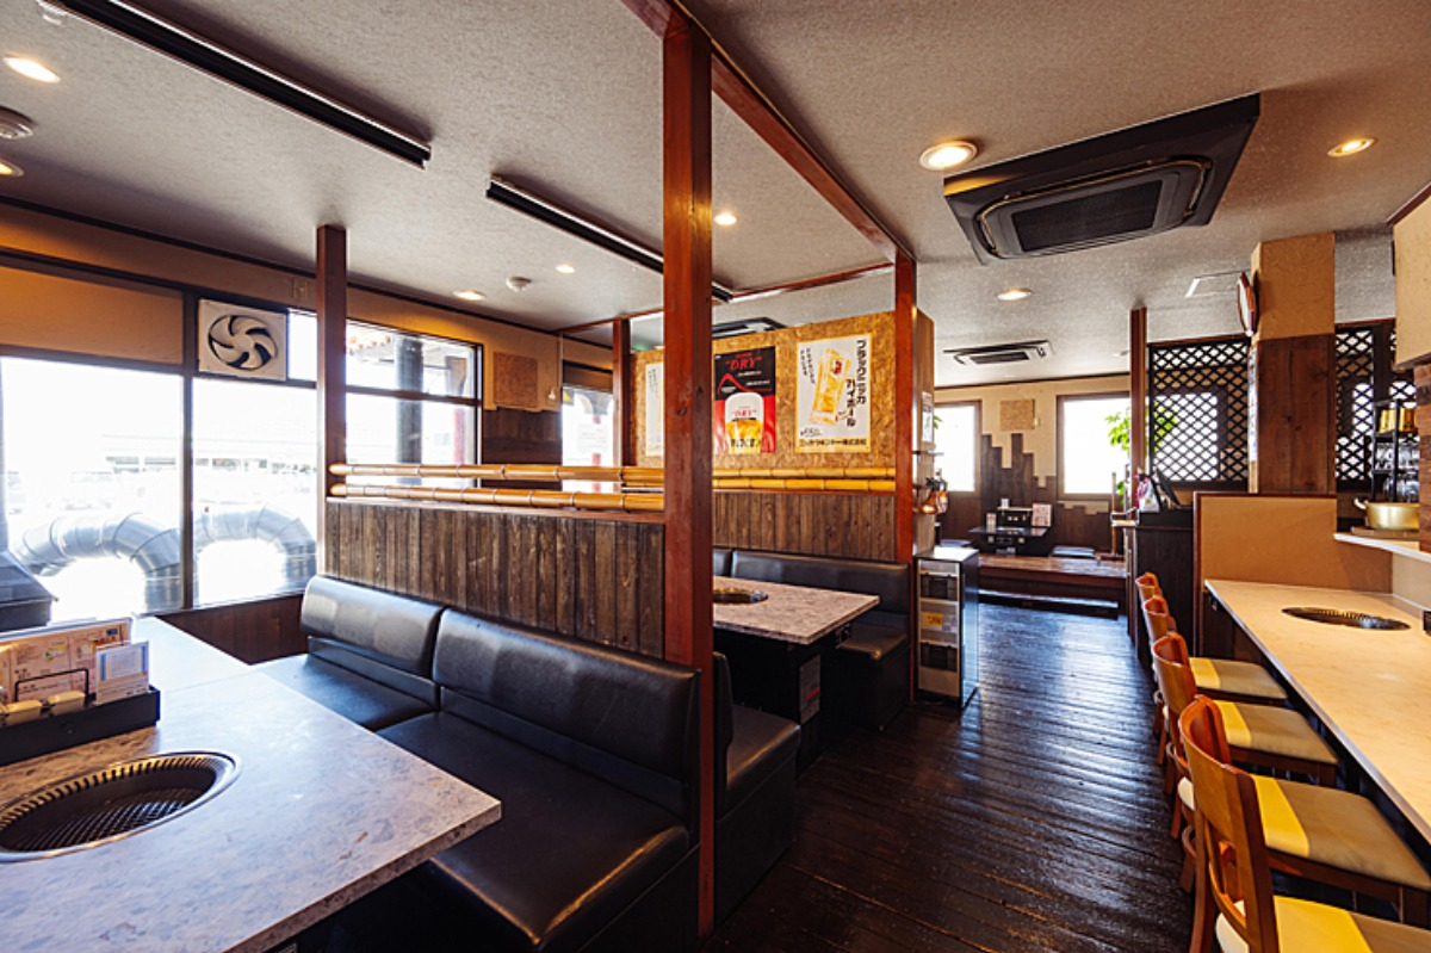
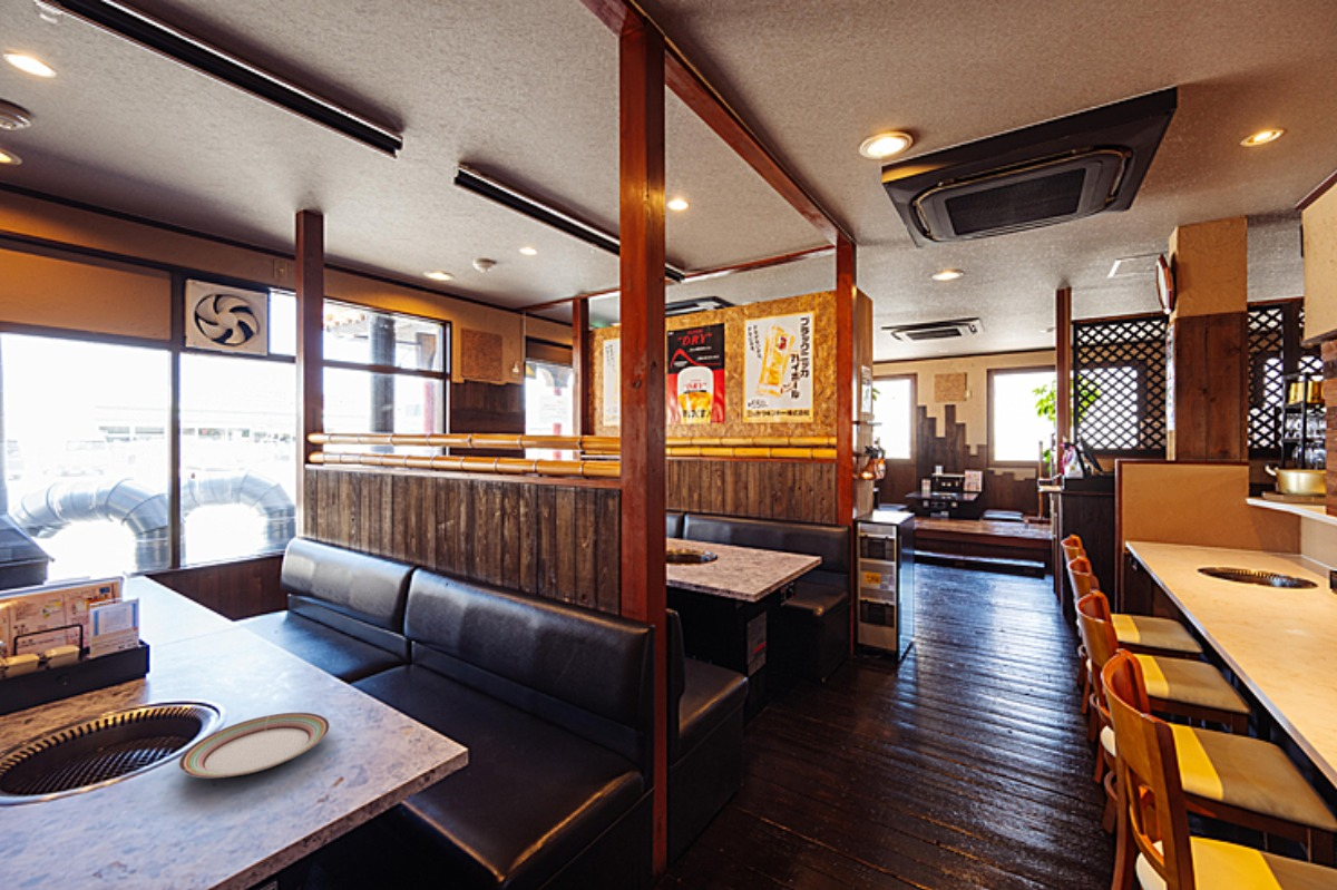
+ plate (258, 746)
